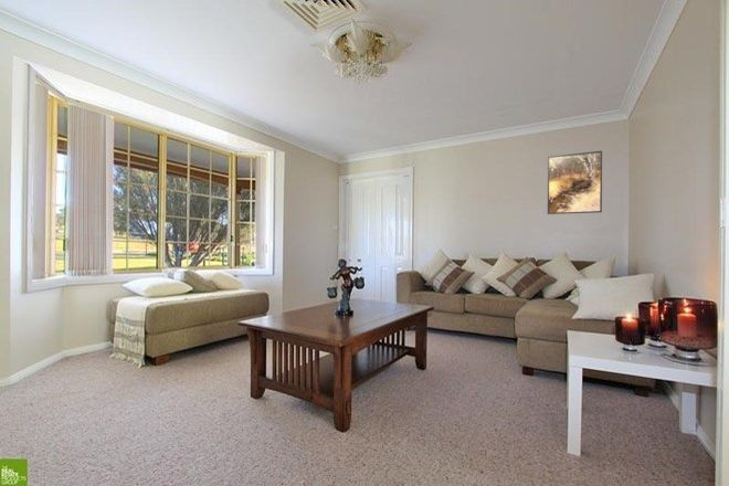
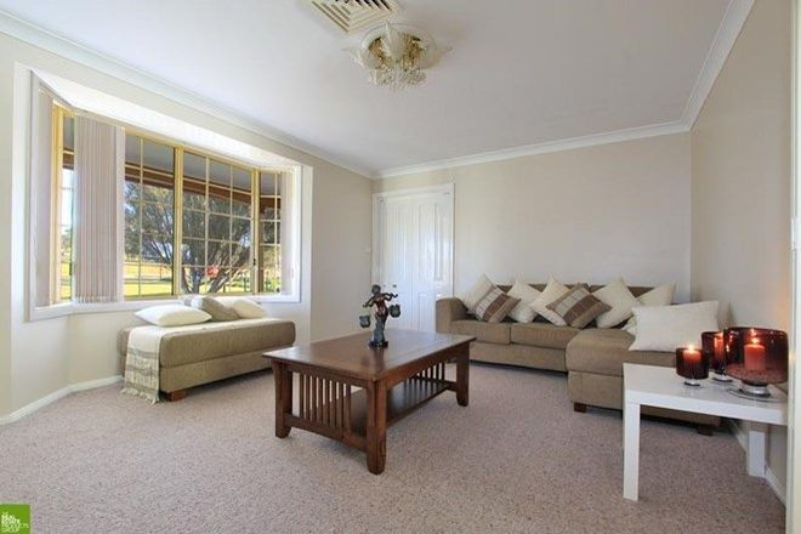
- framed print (573, 183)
